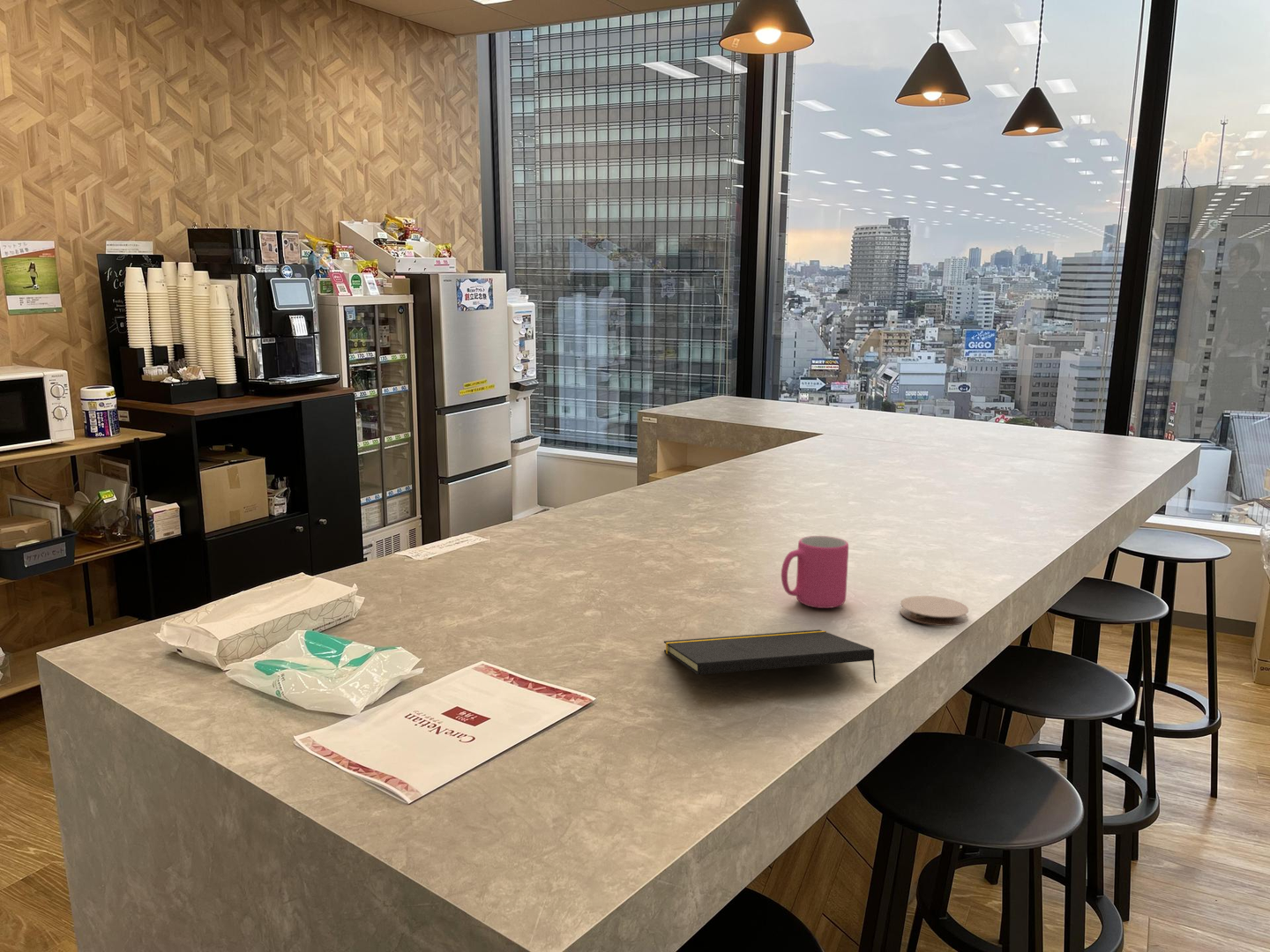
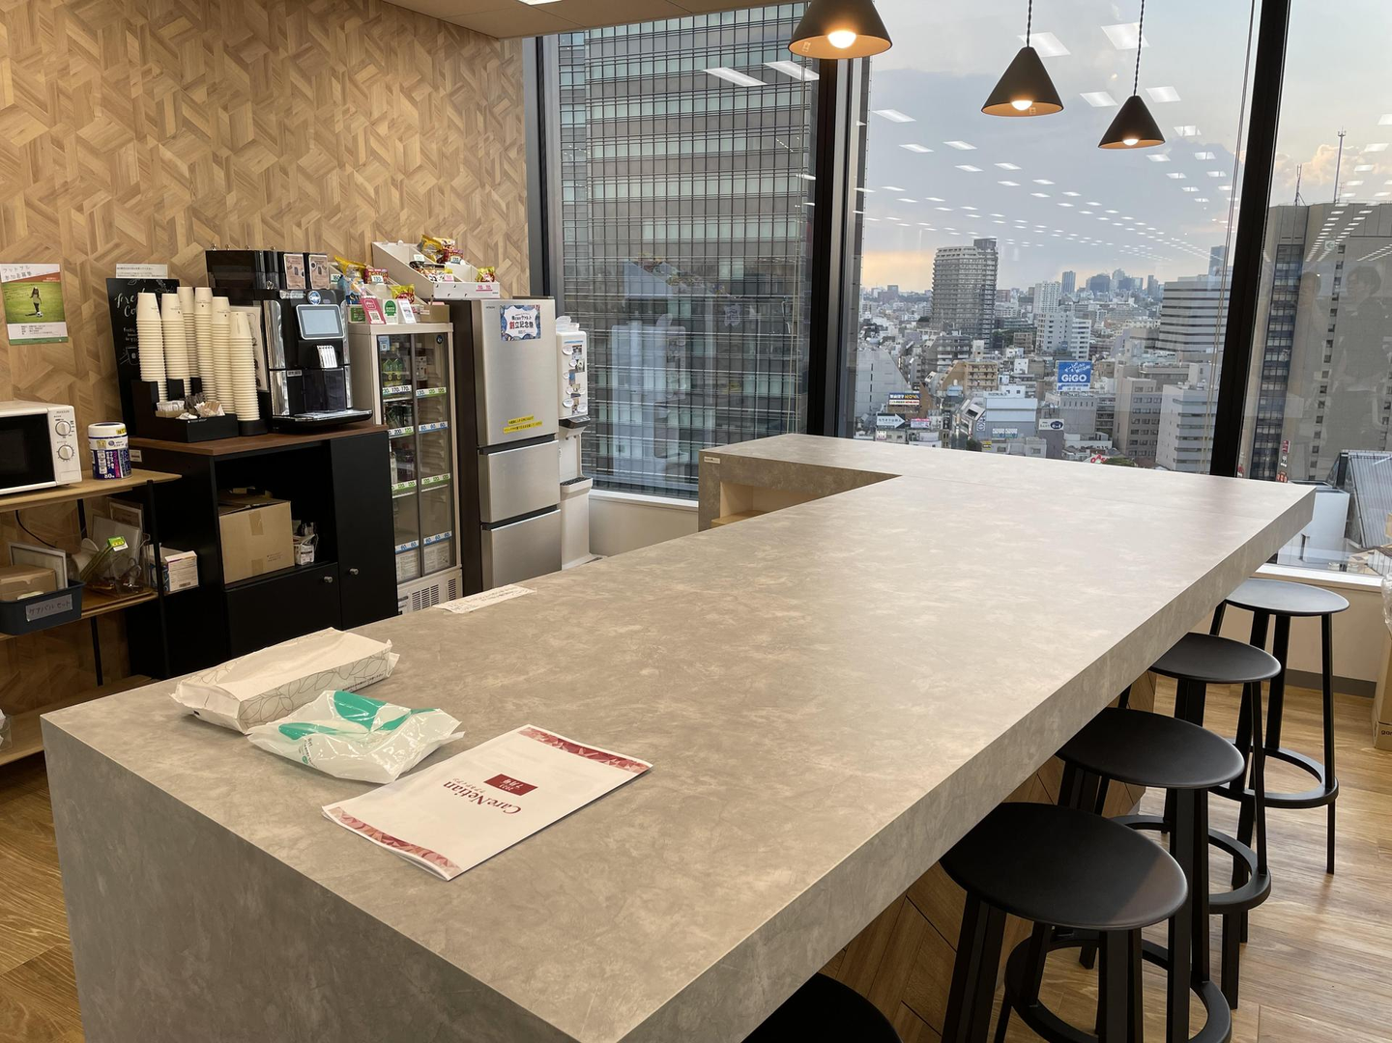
- mug (813, 573)
- notepad (764, 650)
- coaster (933, 610)
